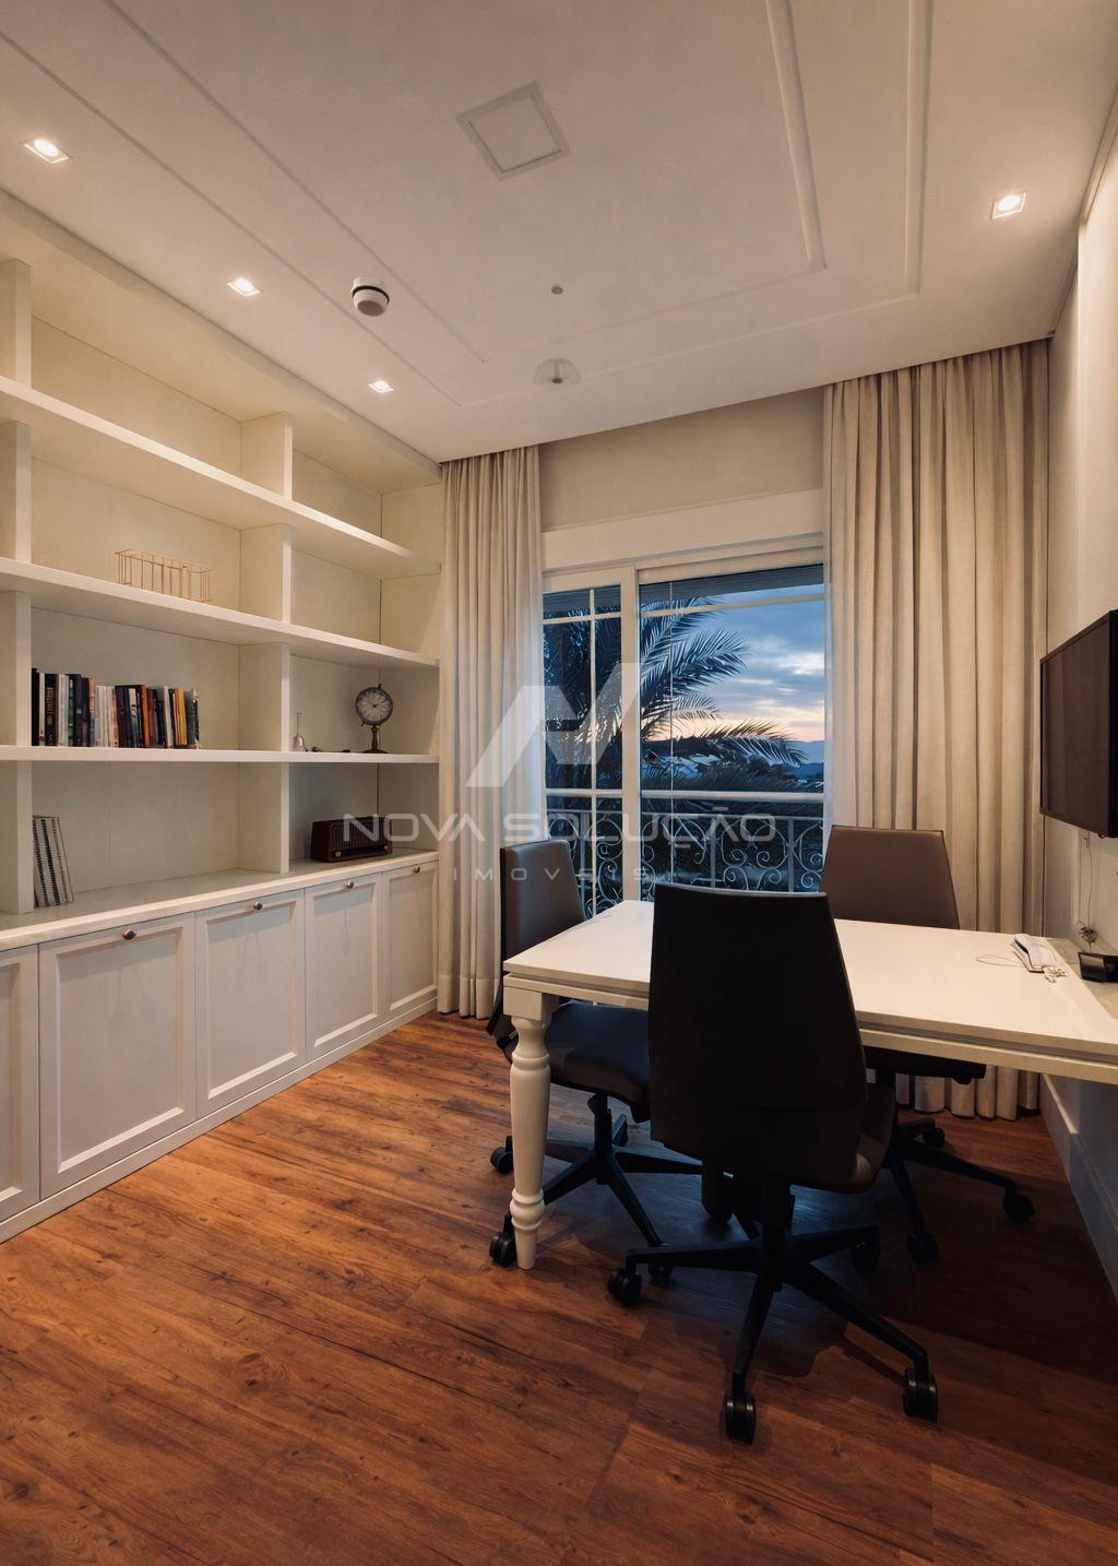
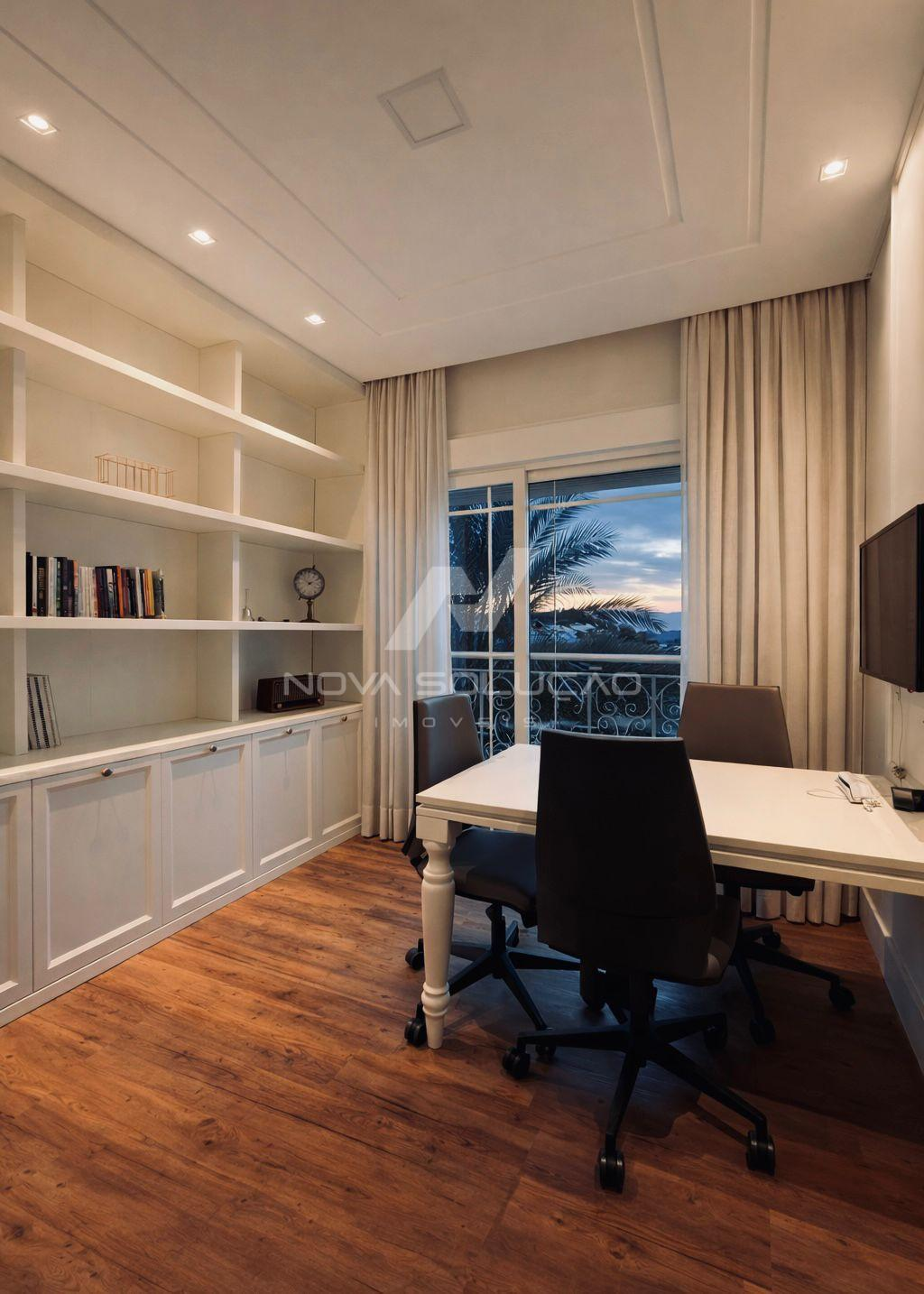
- pendant light (557, 334)
- smoke detector (370, 296)
